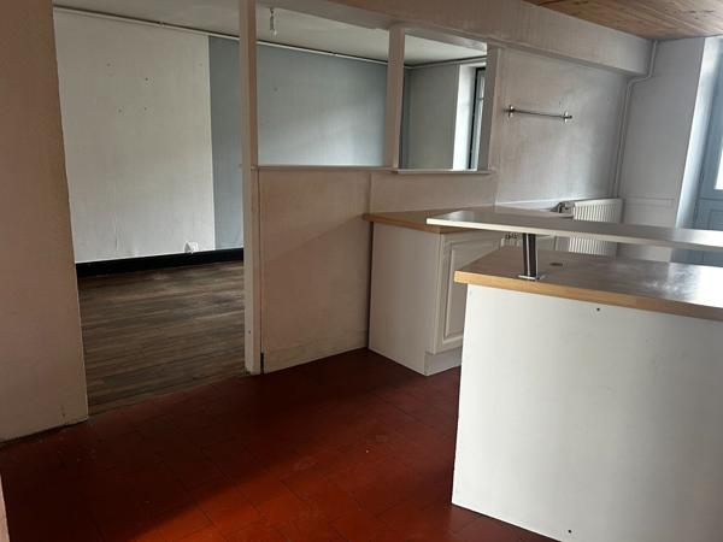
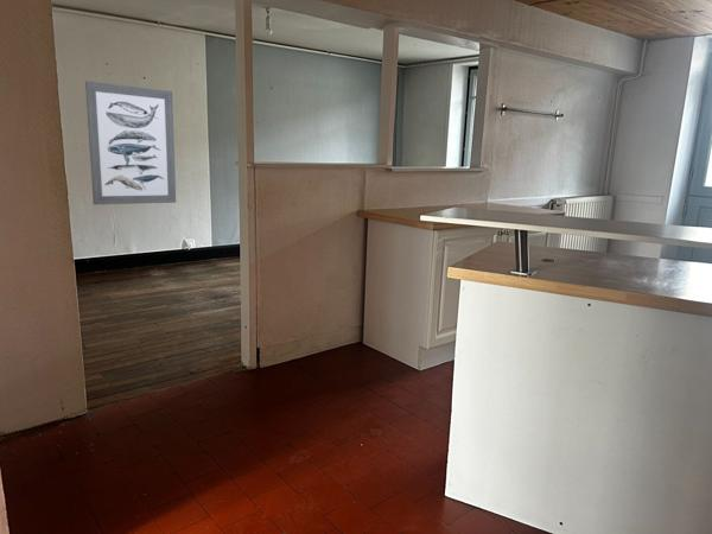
+ wall art (133, 146)
